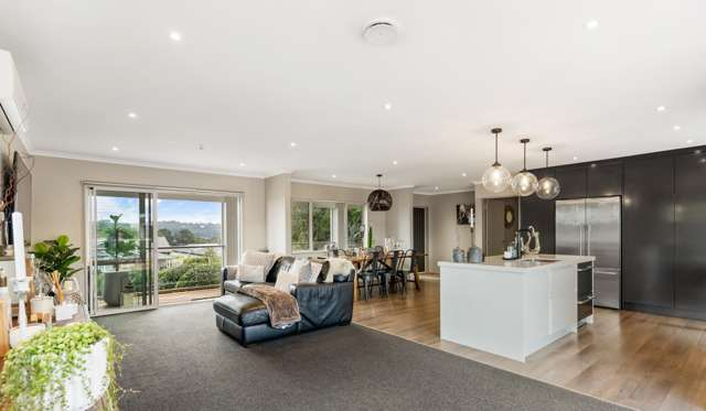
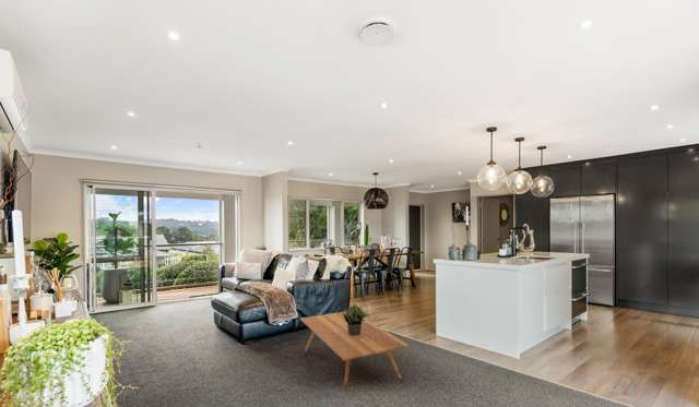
+ potted plant (357, 318)
+ coffee table (348, 346)
